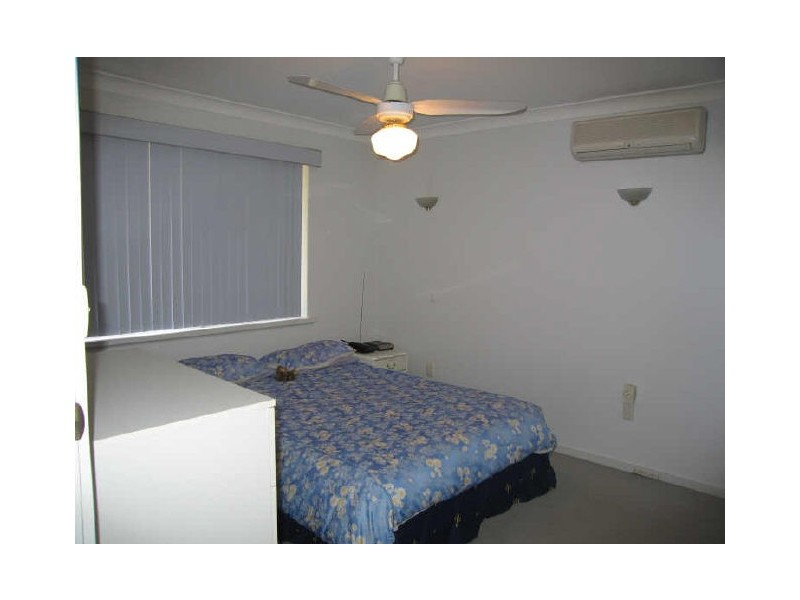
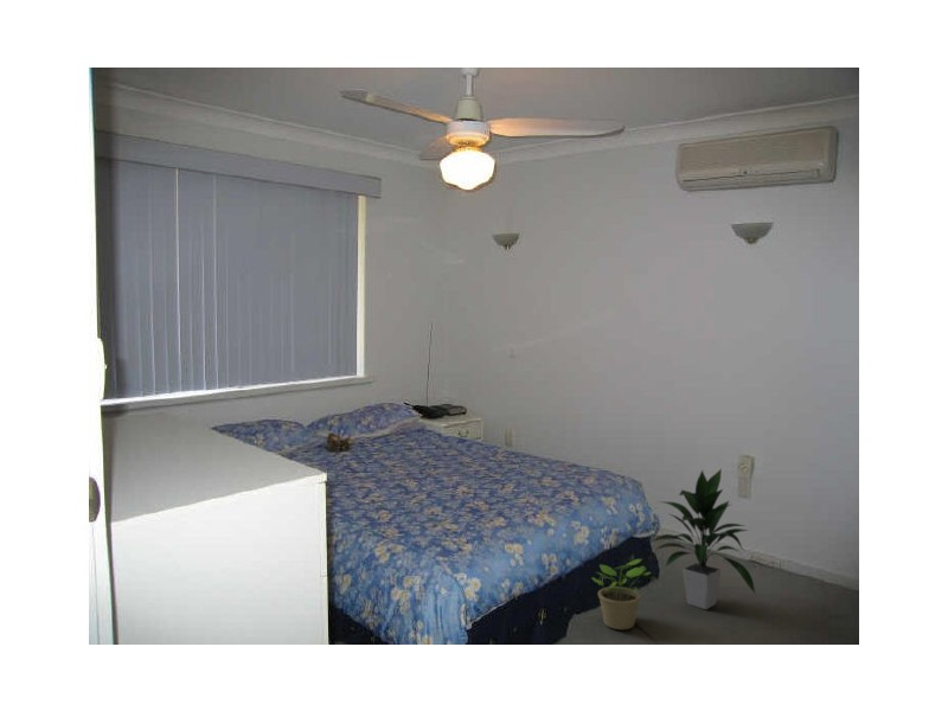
+ indoor plant (704, 539)
+ potted plant (616, 589)
